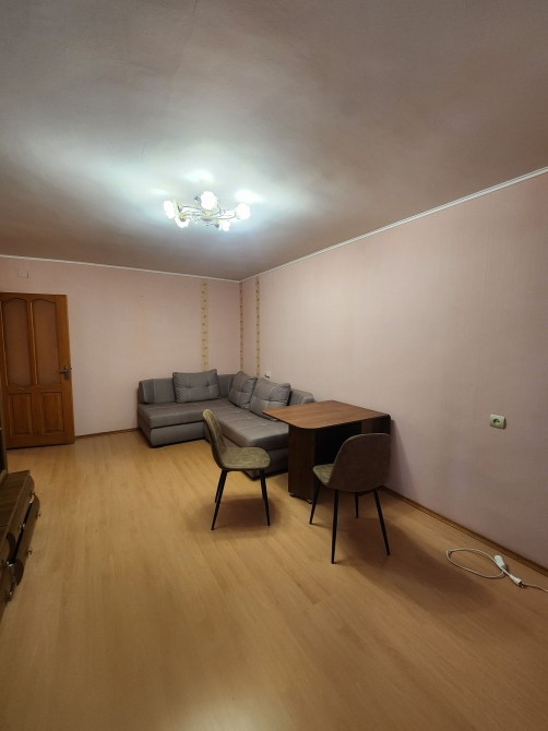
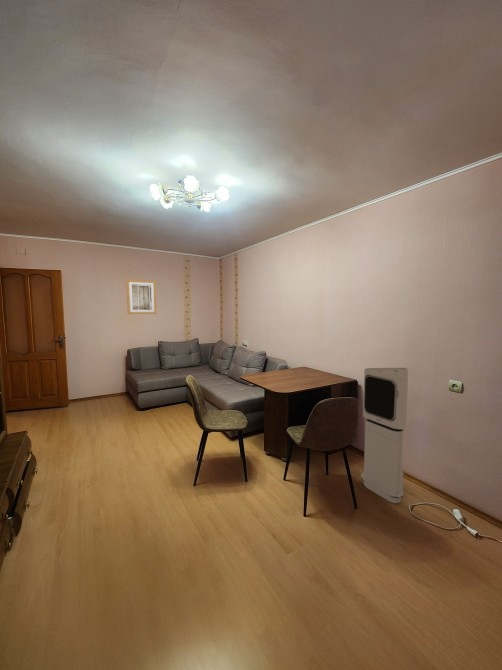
+ air purifier (391, 430)
+ wall art (141, 297)
